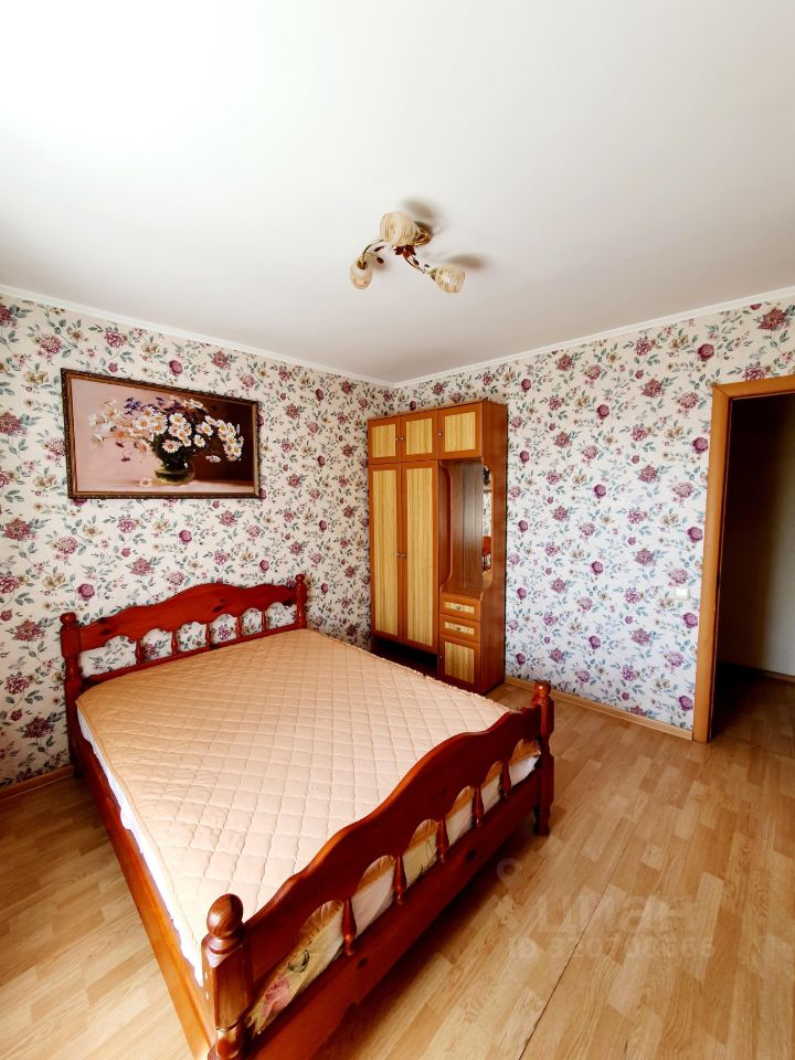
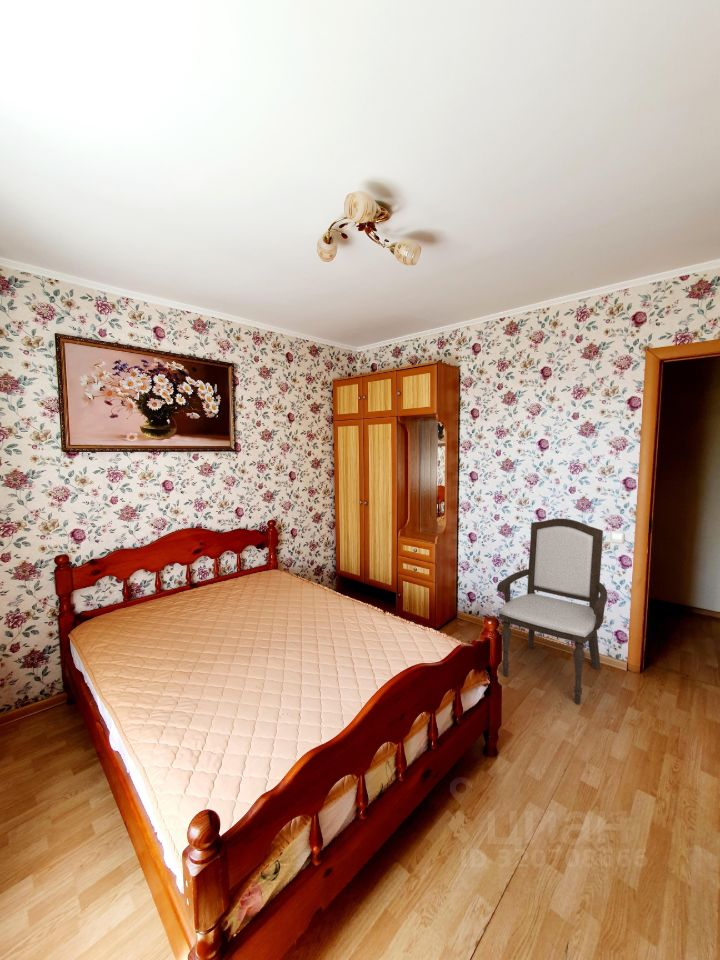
+ armchair (552, 599)
